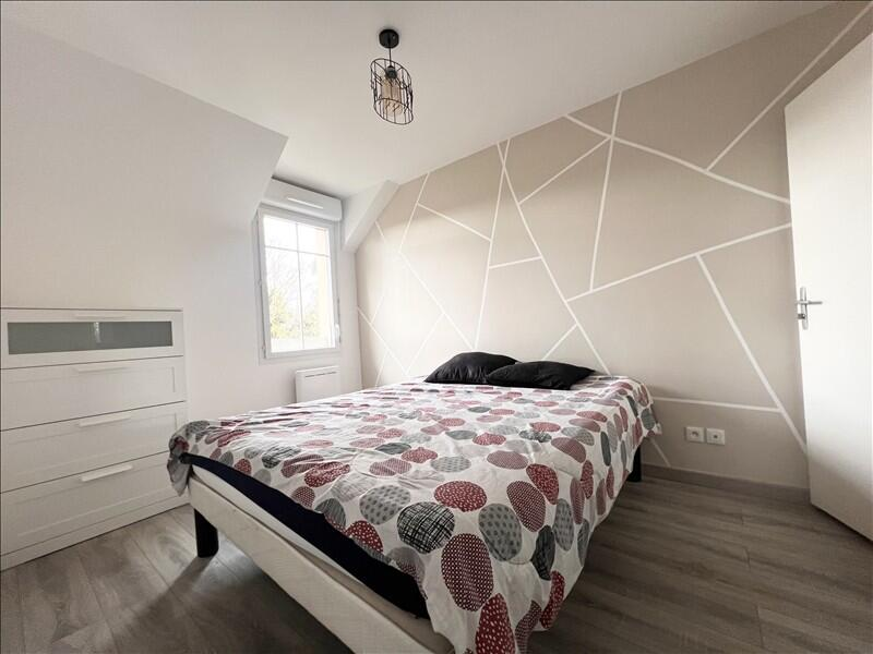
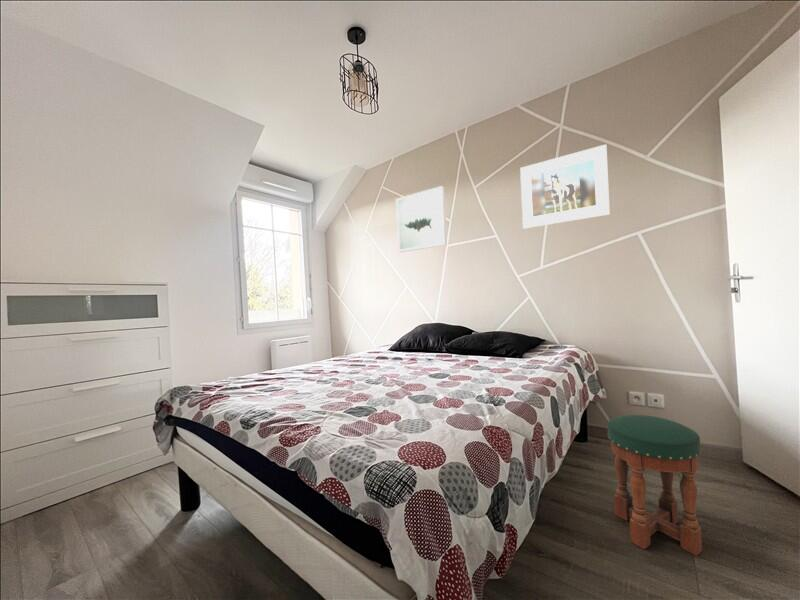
+ stool (652, 469)
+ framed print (561, 189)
+ wall art (420, 220)
